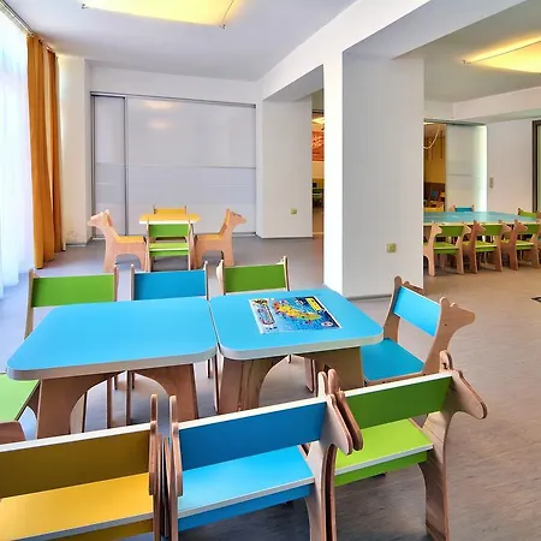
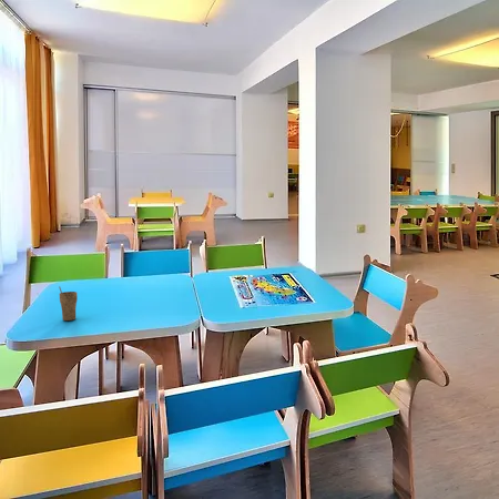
+ cup (68, 302)
